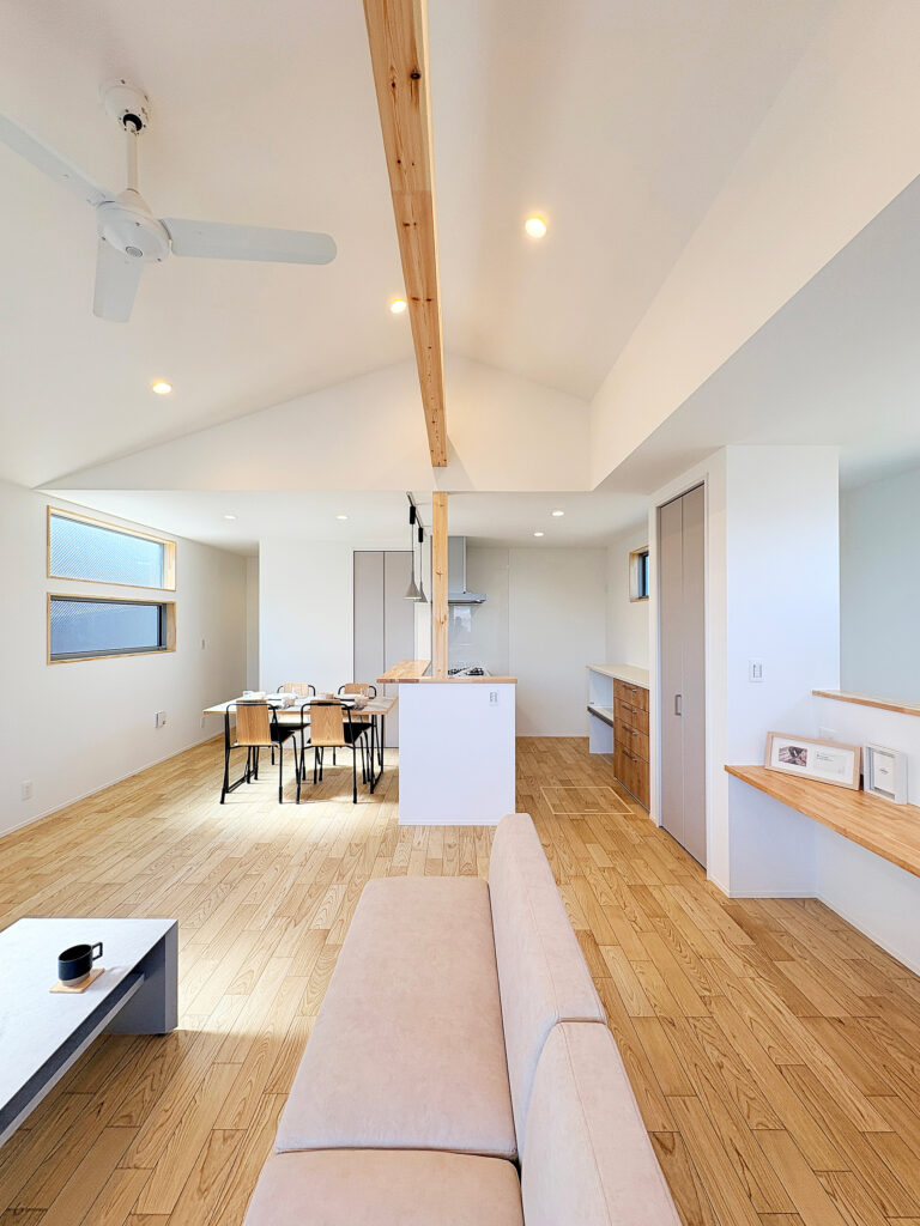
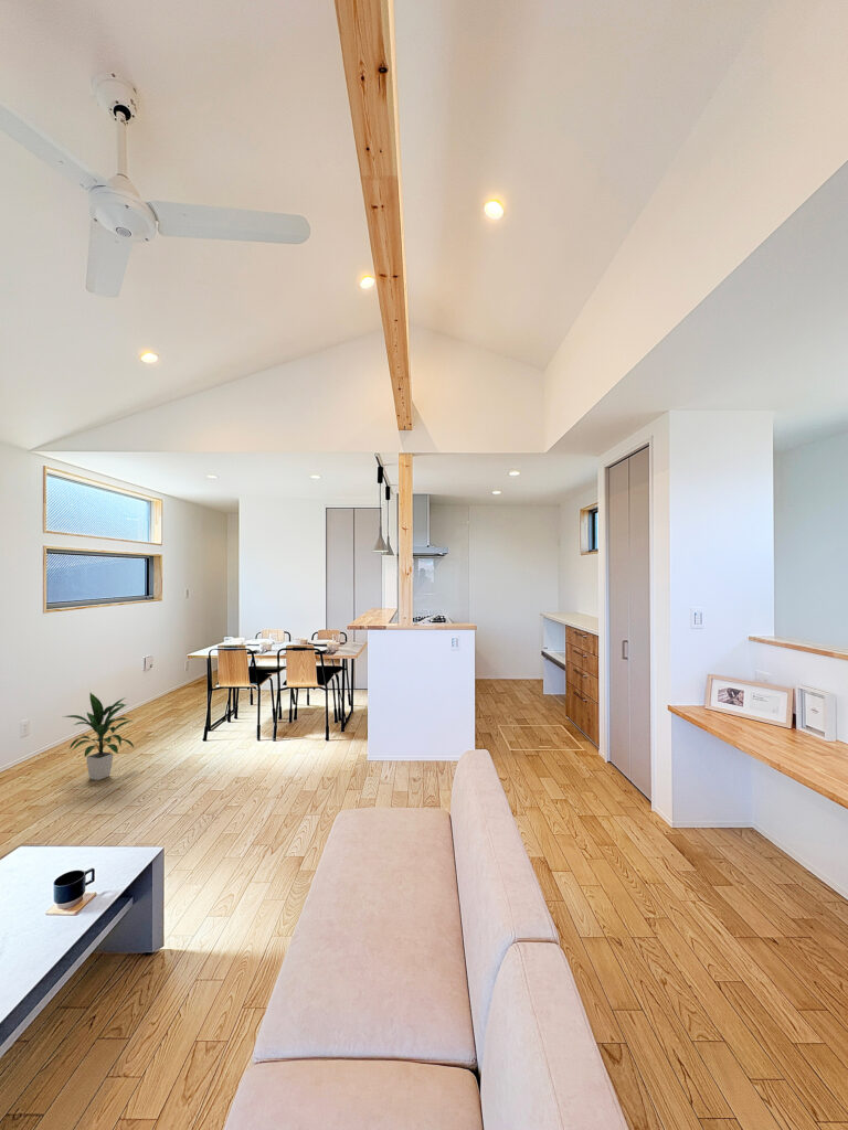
+ indoor plant (104, 734)
